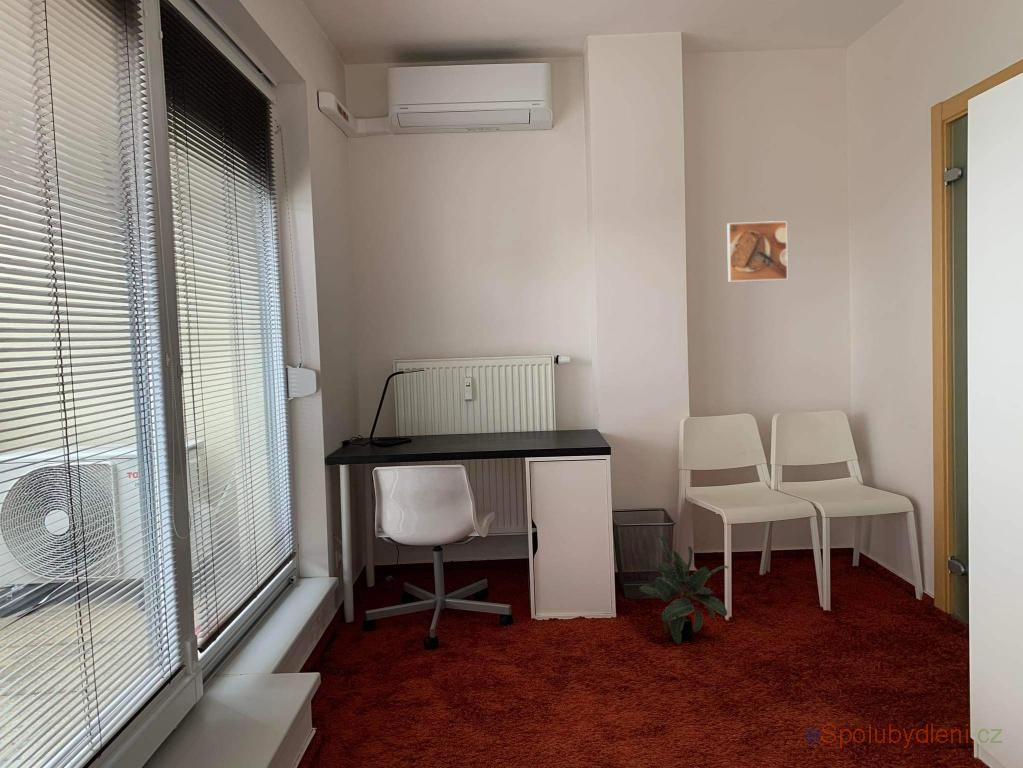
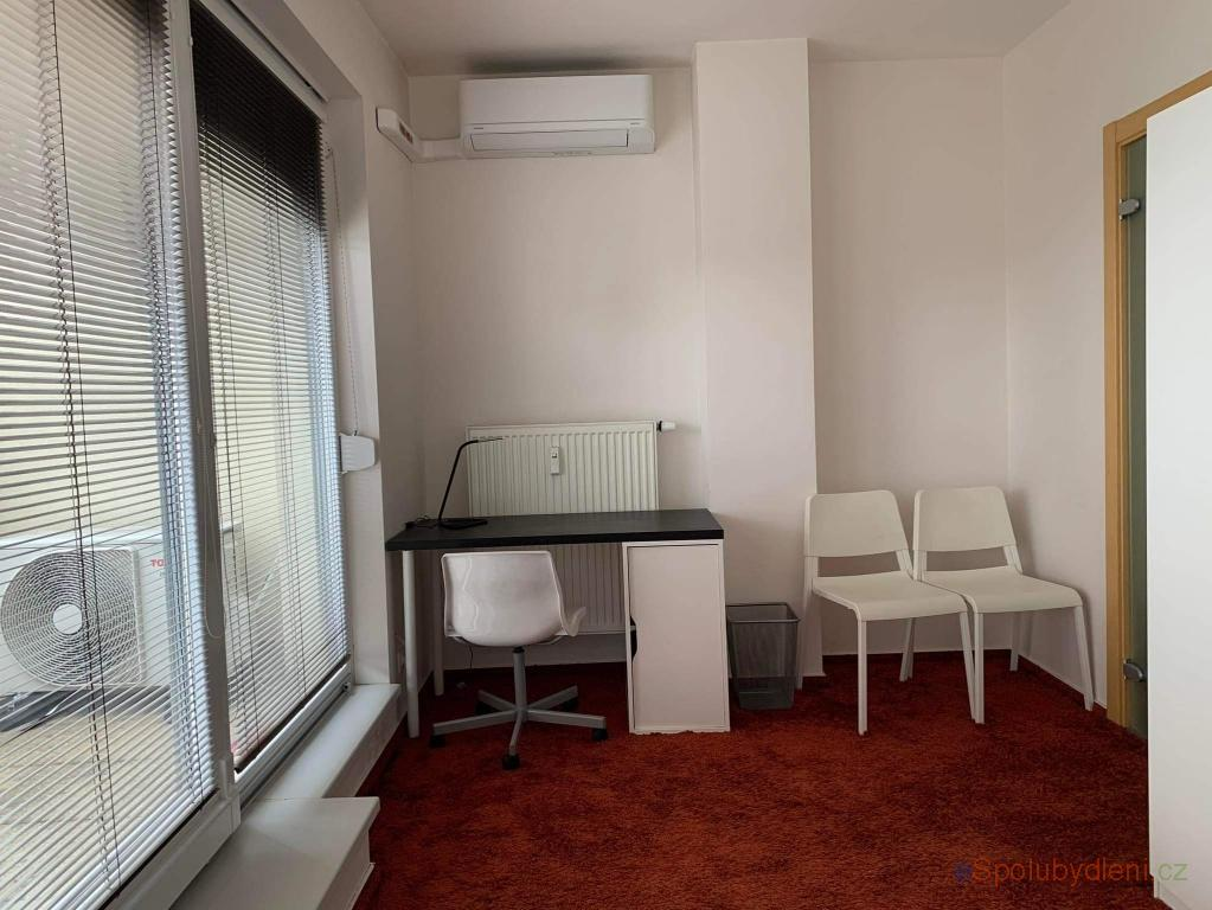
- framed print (757, 251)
- potted plant (682, 587)
